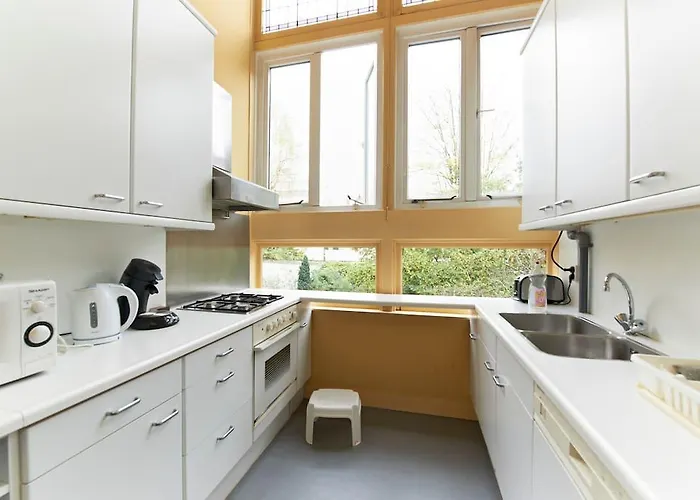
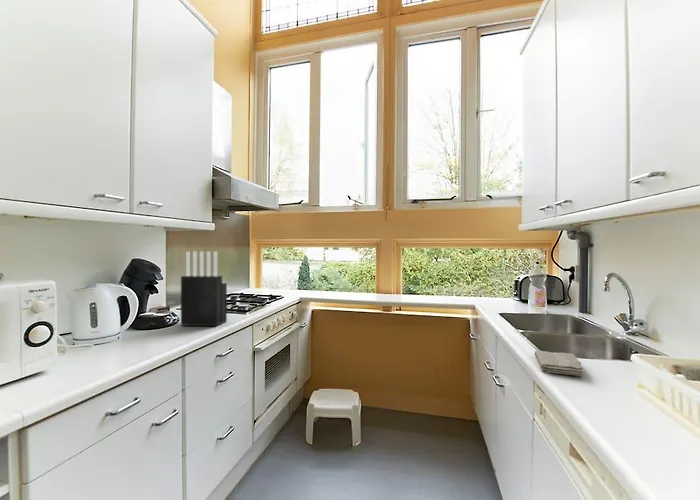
+ washcloth (557, 361)
+ knife block (205, 287)
